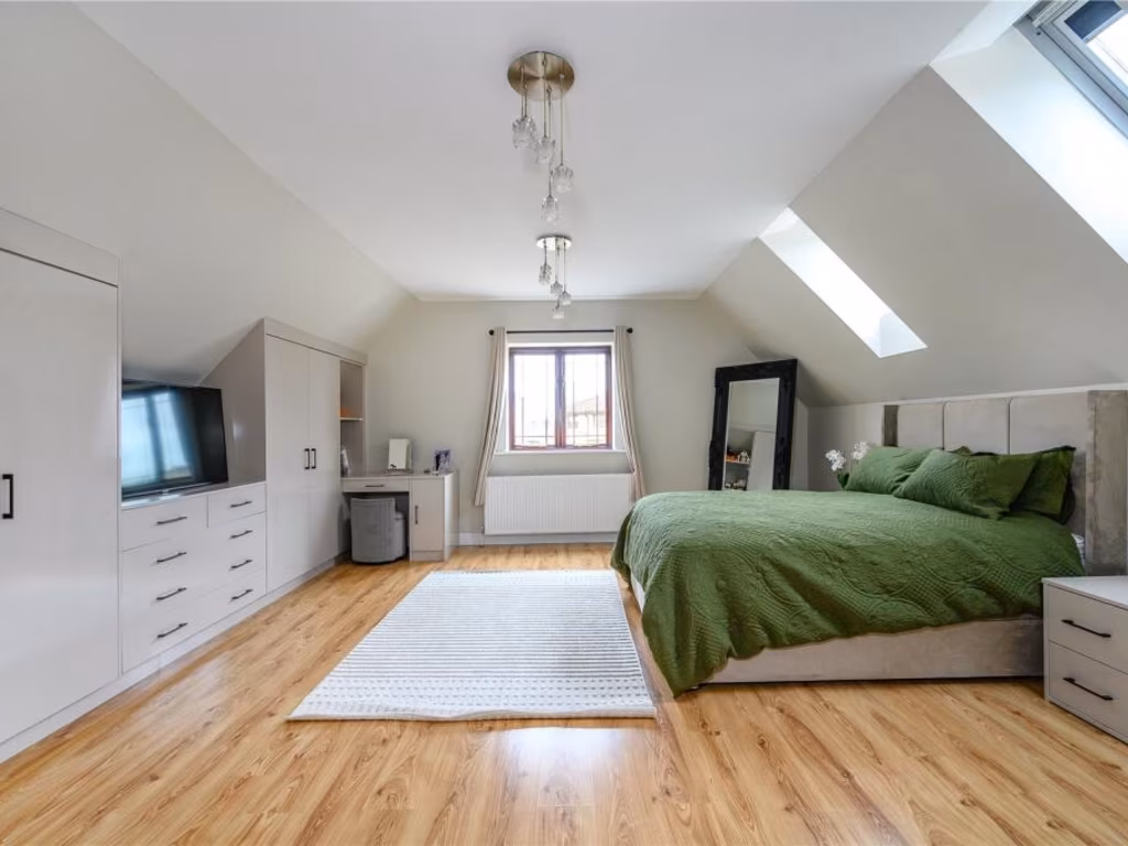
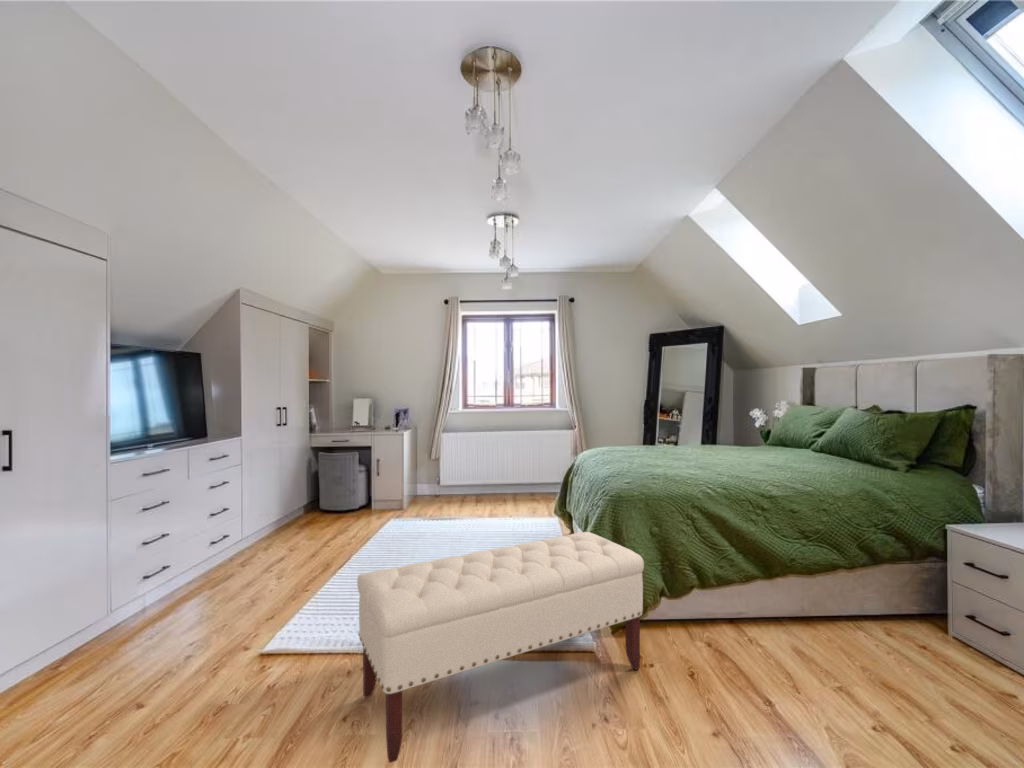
+ bench (507, 621)
